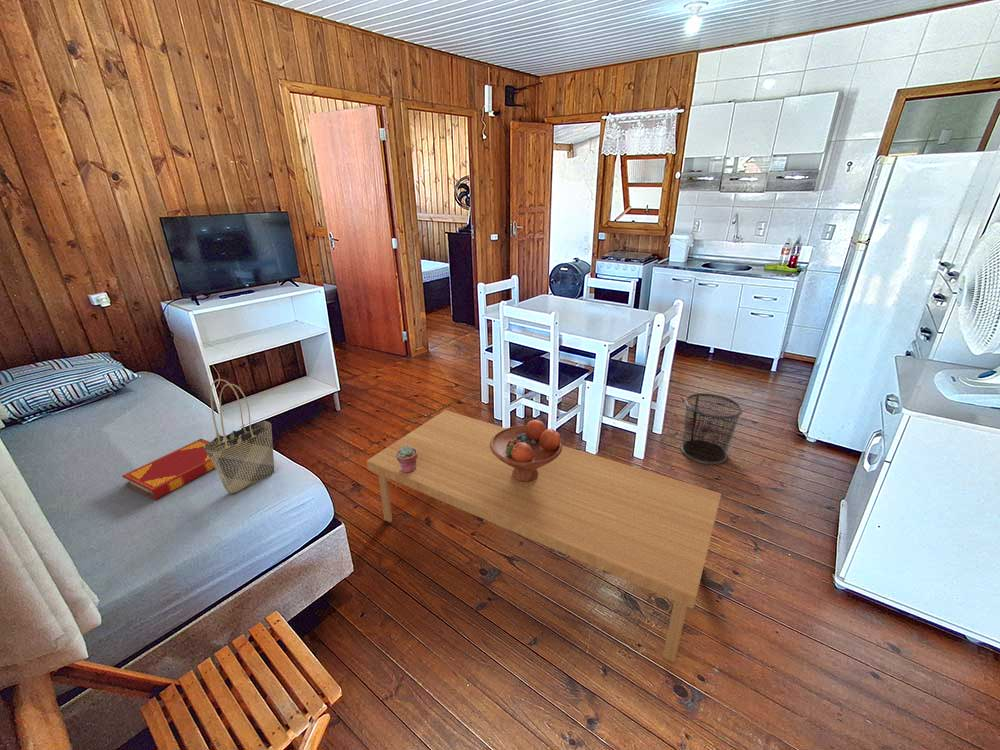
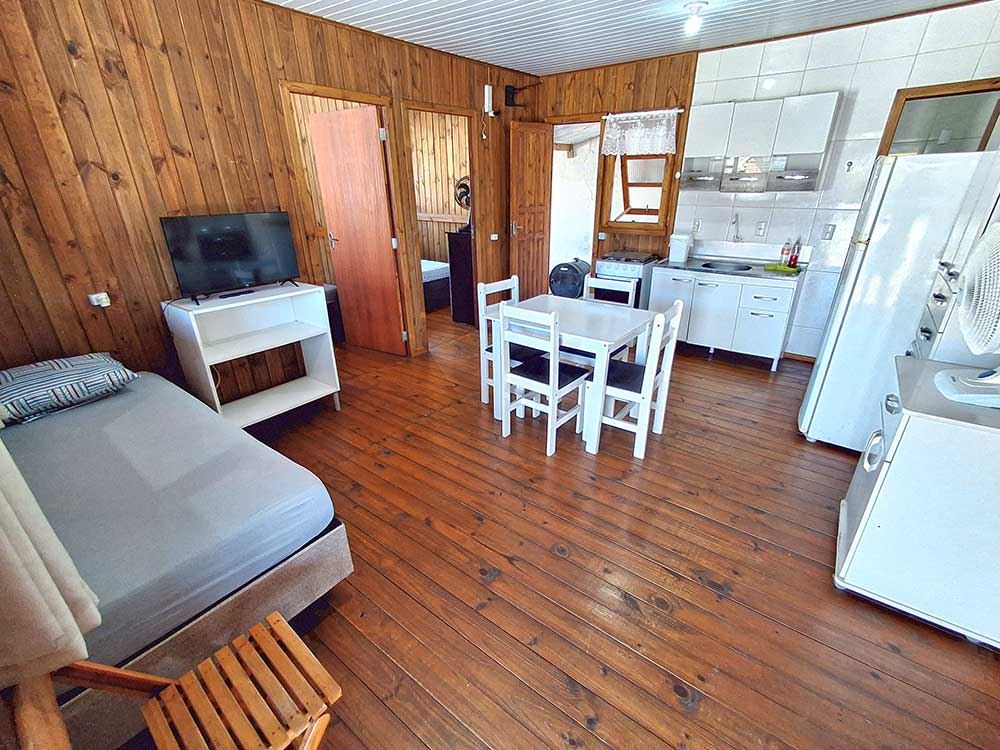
- coffee table (532, 509)
- tote bag (238, 434)
- fruit bowl (525, 452)
- waste bin (708, 428)
- hardback book (180, 466)
- potted succulent (407, 457)
